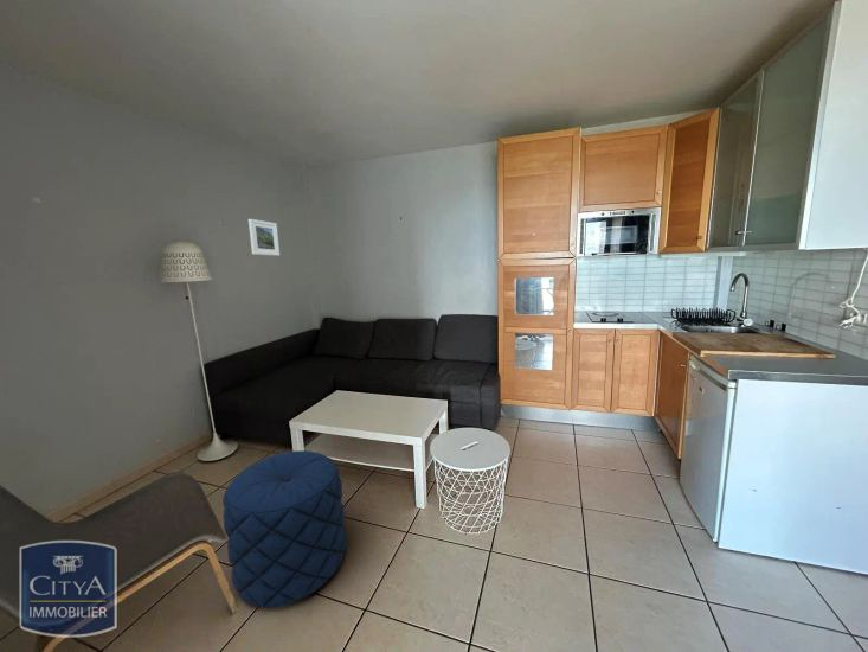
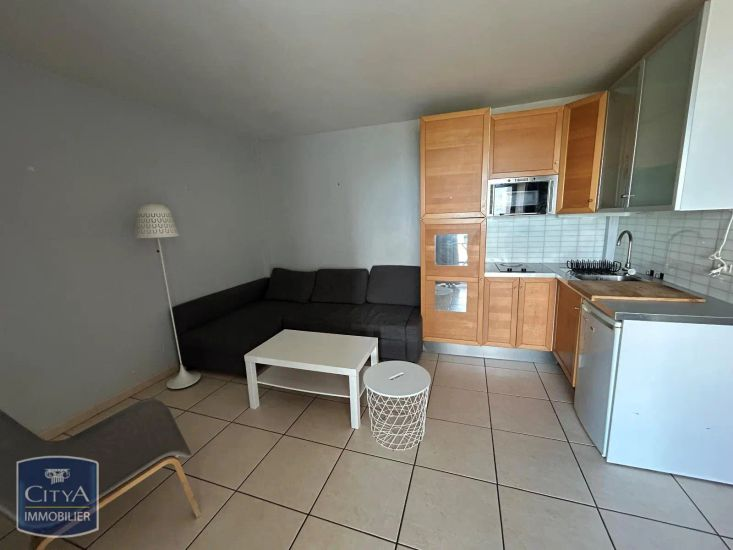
- pouf (288, 517)
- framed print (264, 238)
